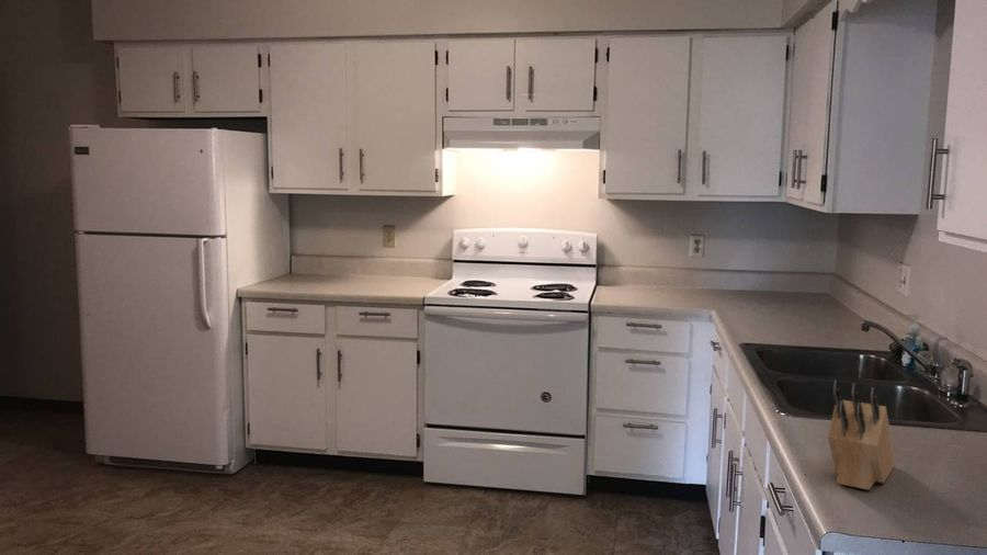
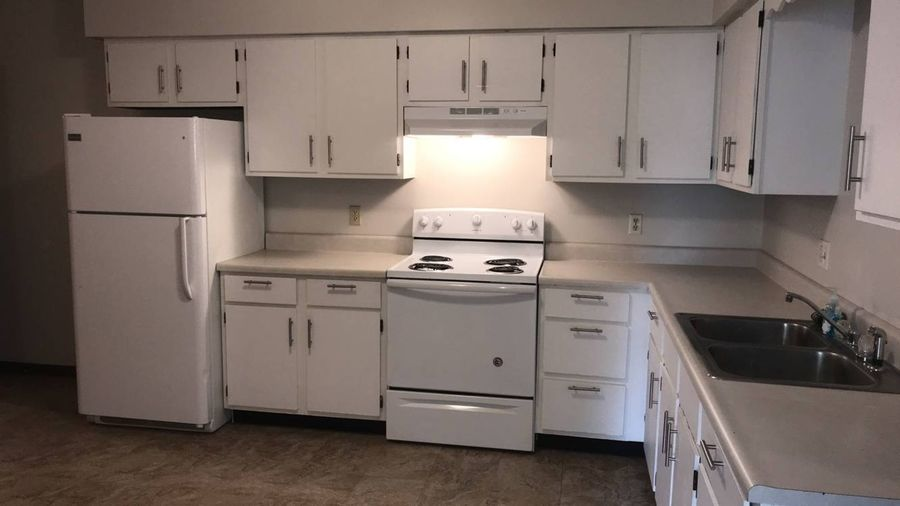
- knife block (862, 426)
